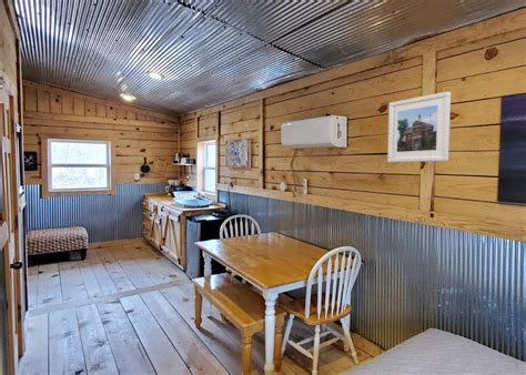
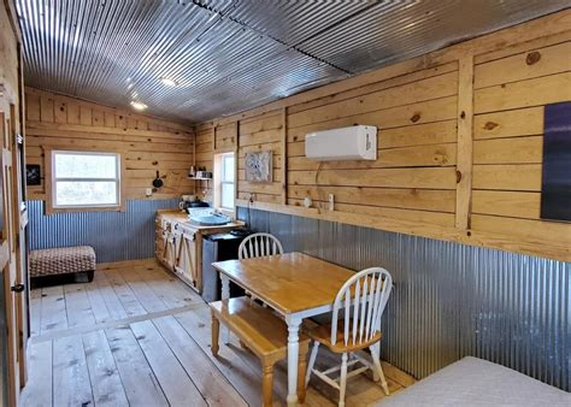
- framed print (416, 129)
